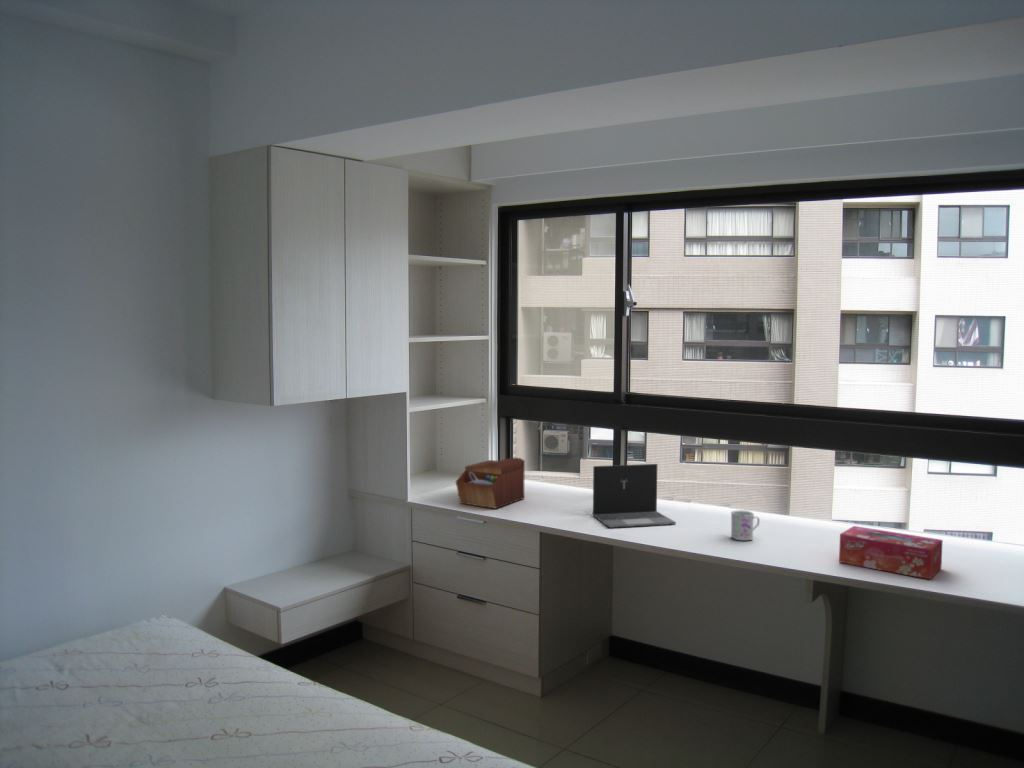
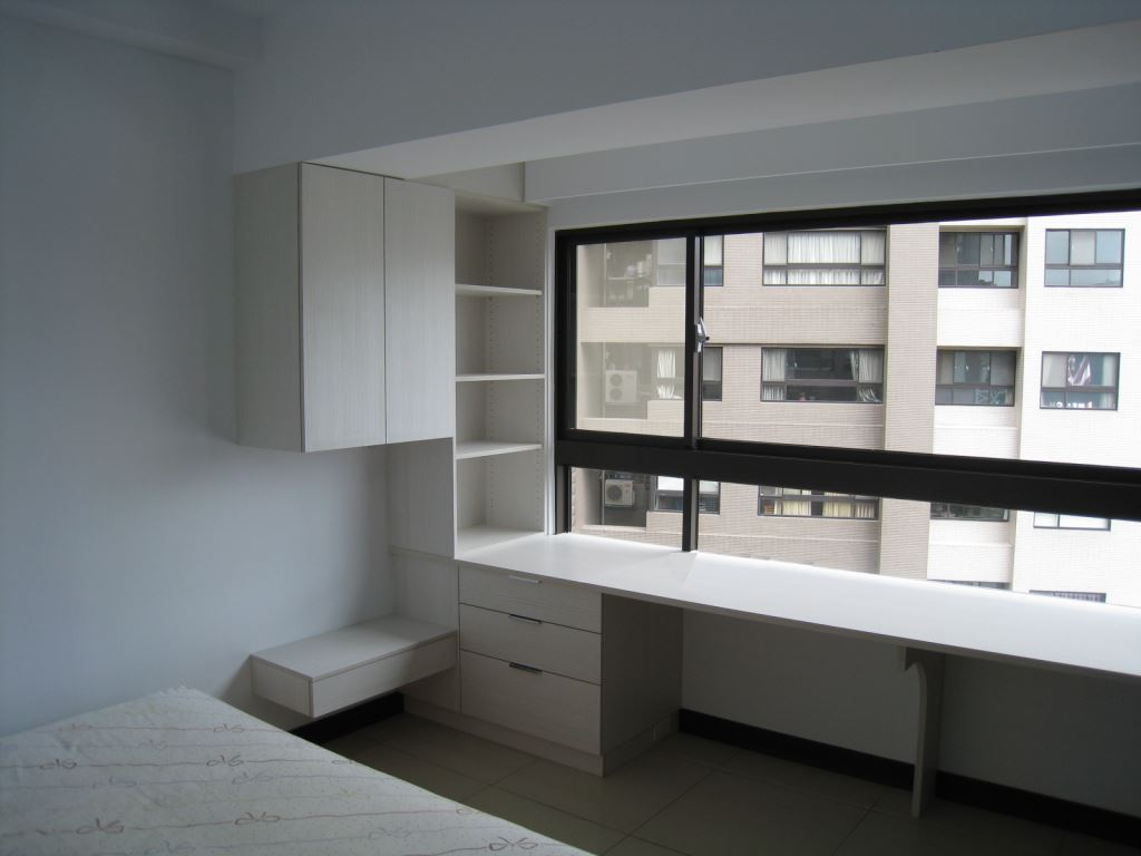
- sewing box (489, 481)
- tissue box (890, 551)
- laptop (633, 494)
- mug (745, 525)
